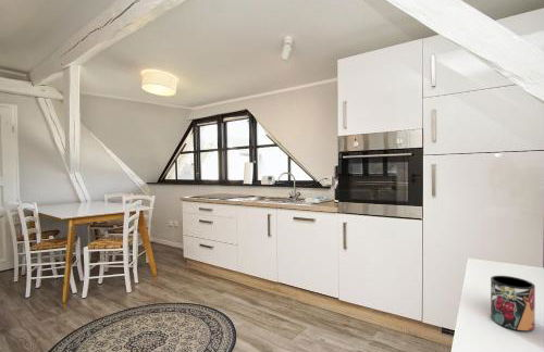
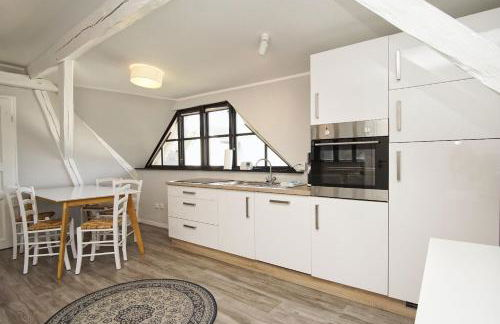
- mug (510, 299)
